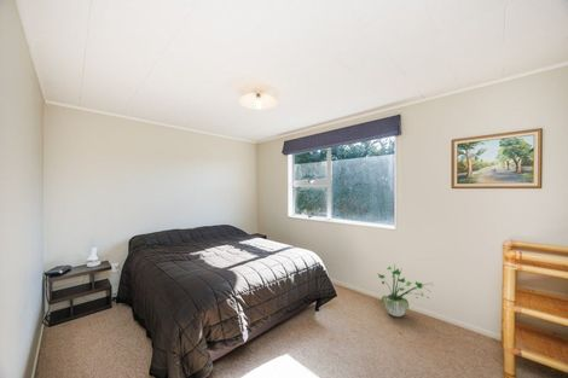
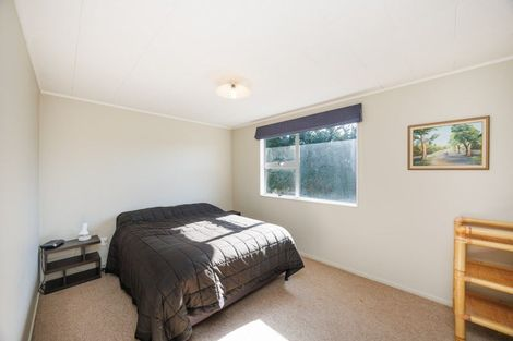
- potted plant (404, 289)
